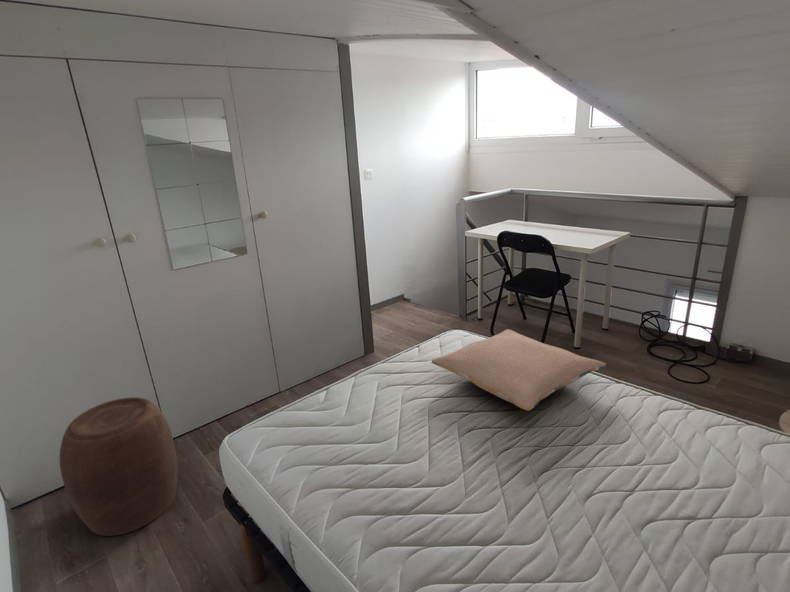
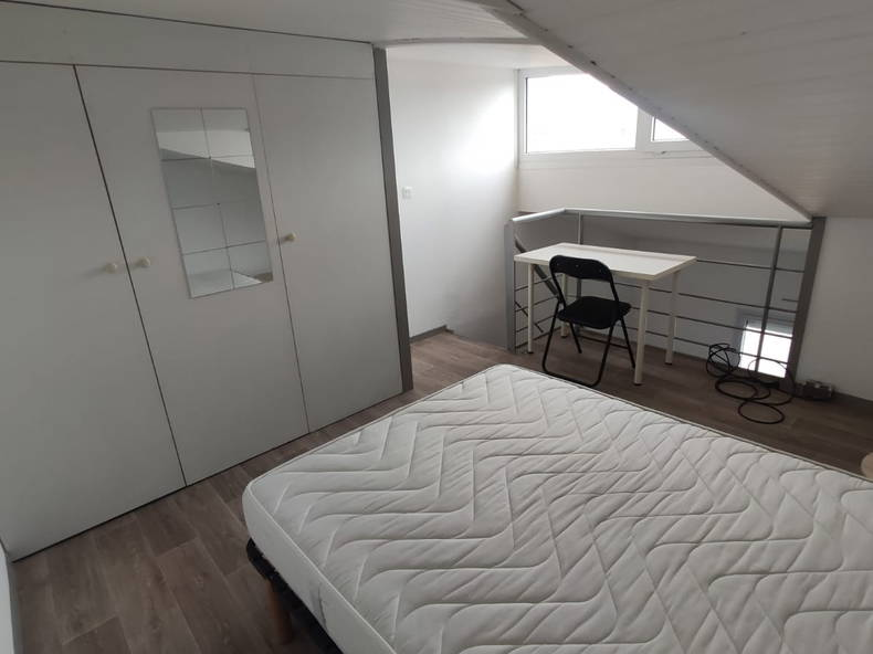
- pillow (516, 365)
- stool (122, 461)
